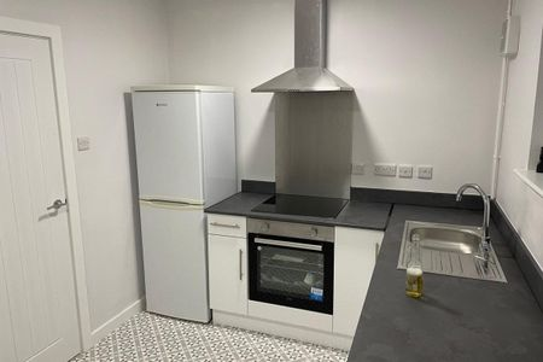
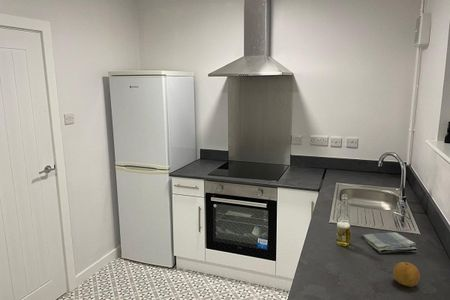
+ dish towel (388, 241)
+ fruit (406, 274)
